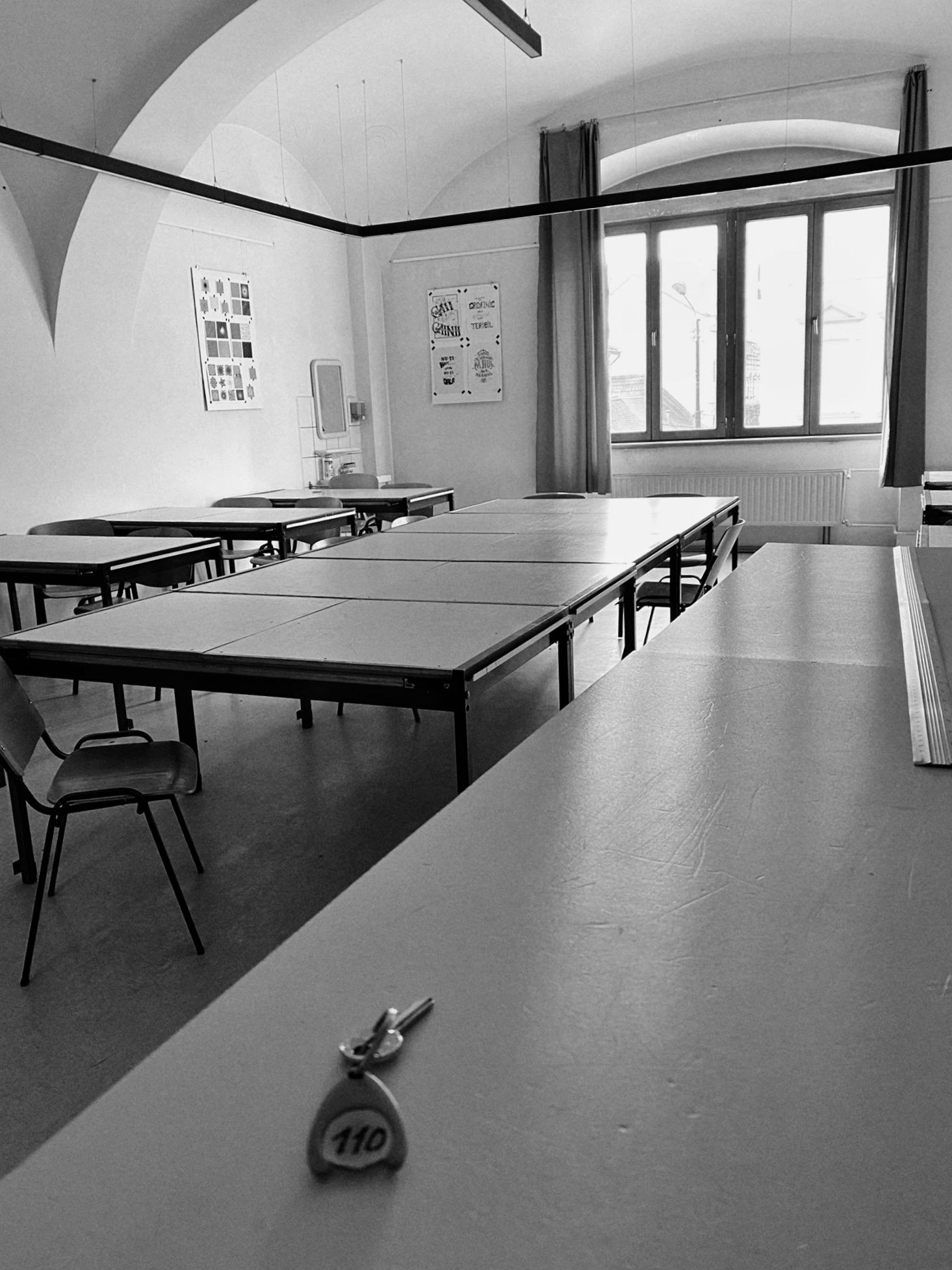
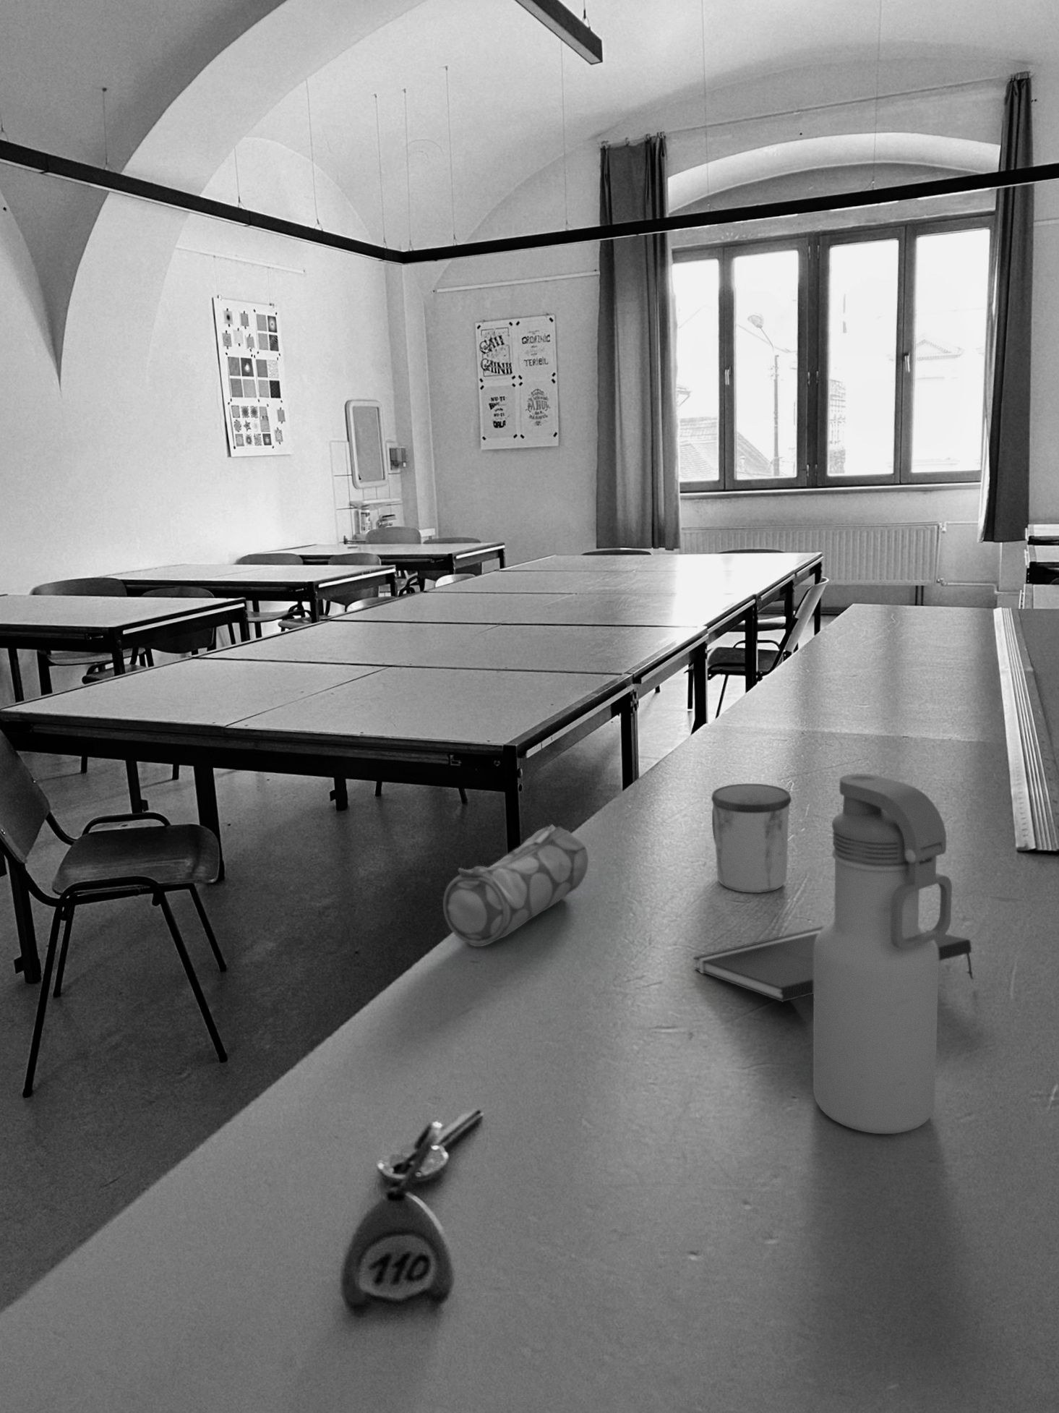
+ water bottle (878, 950)
+ mug (749, 836)
+ pencil case (517, 881)
+ notepad (813, 955)
